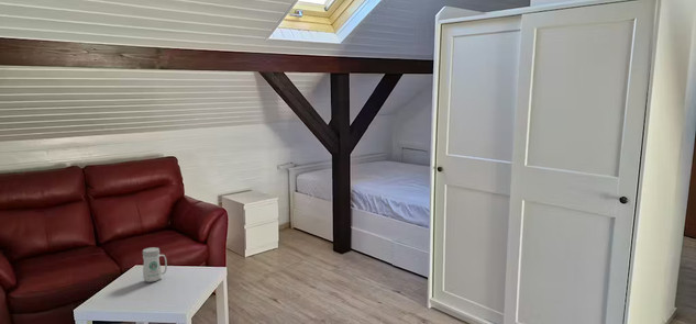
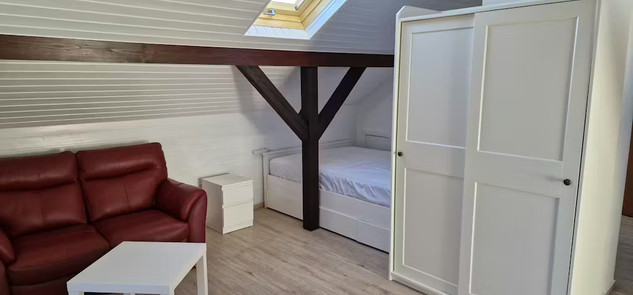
- mug (154, 264)
